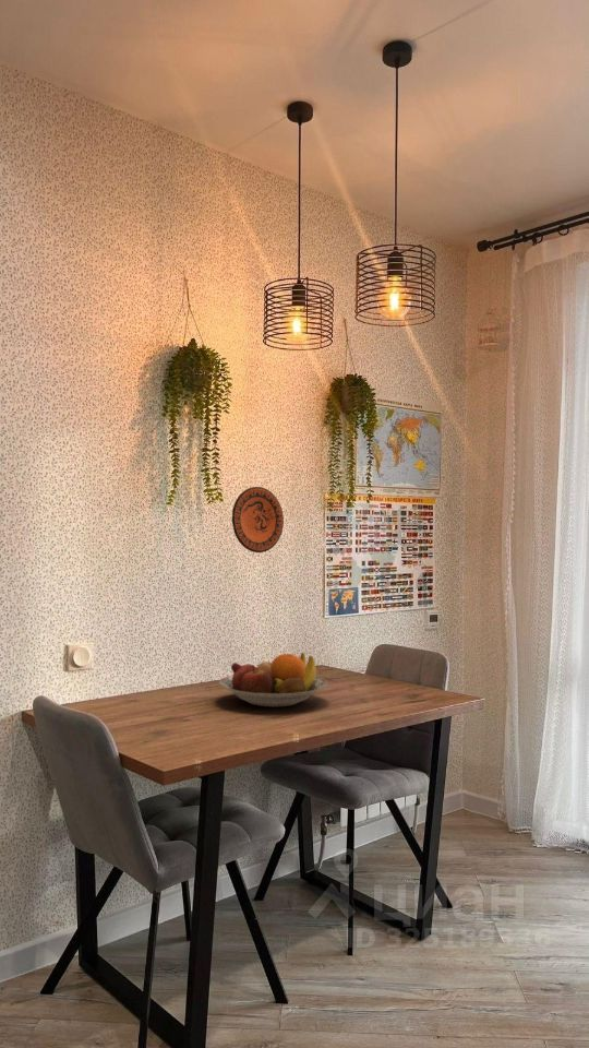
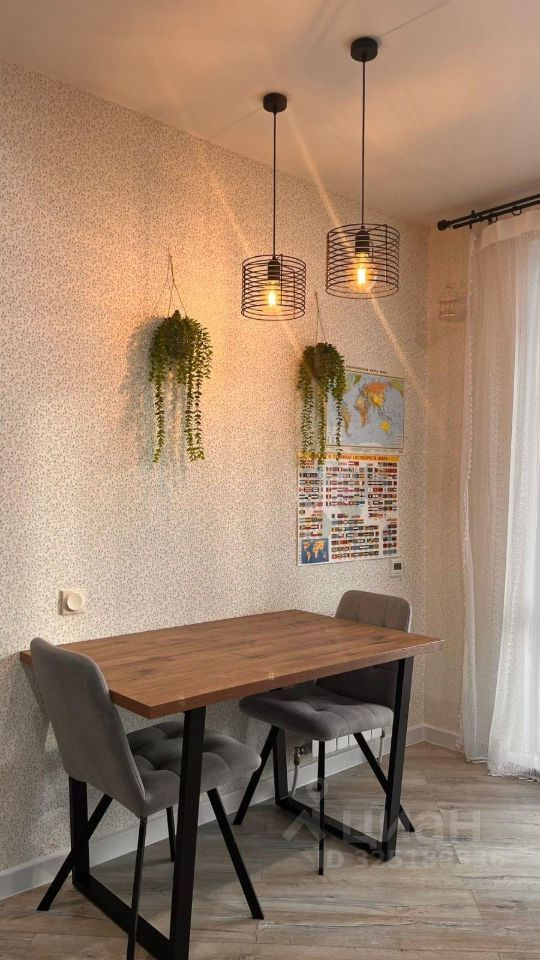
- fruit bowl (273, 677)
- decorative plate (257, 520)
